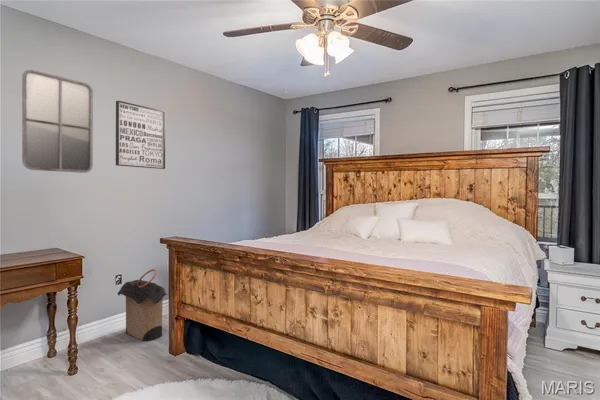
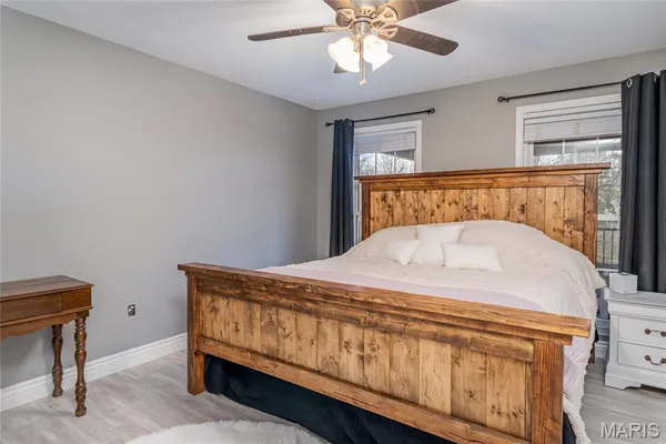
- wall art (141, 136)
- laundry hamper (142, 301)
- home mirror (59, 124)
